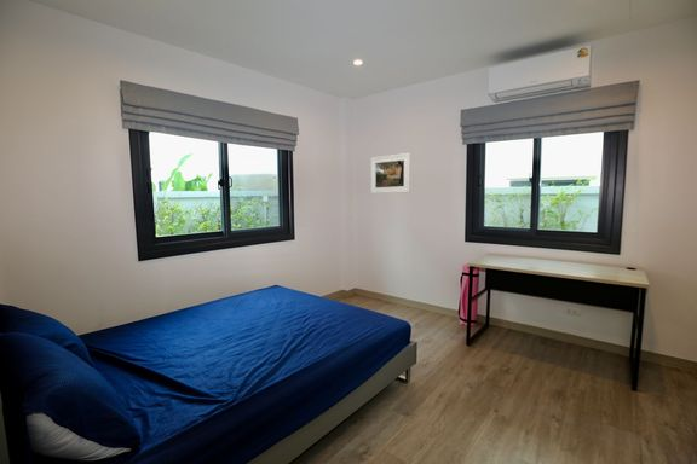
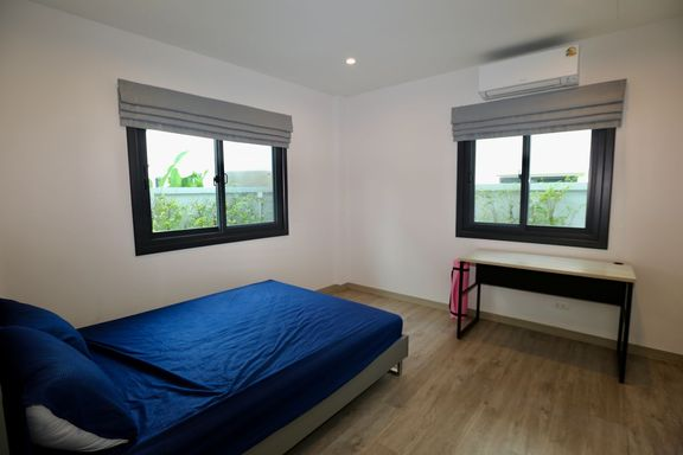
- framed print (388, 174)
